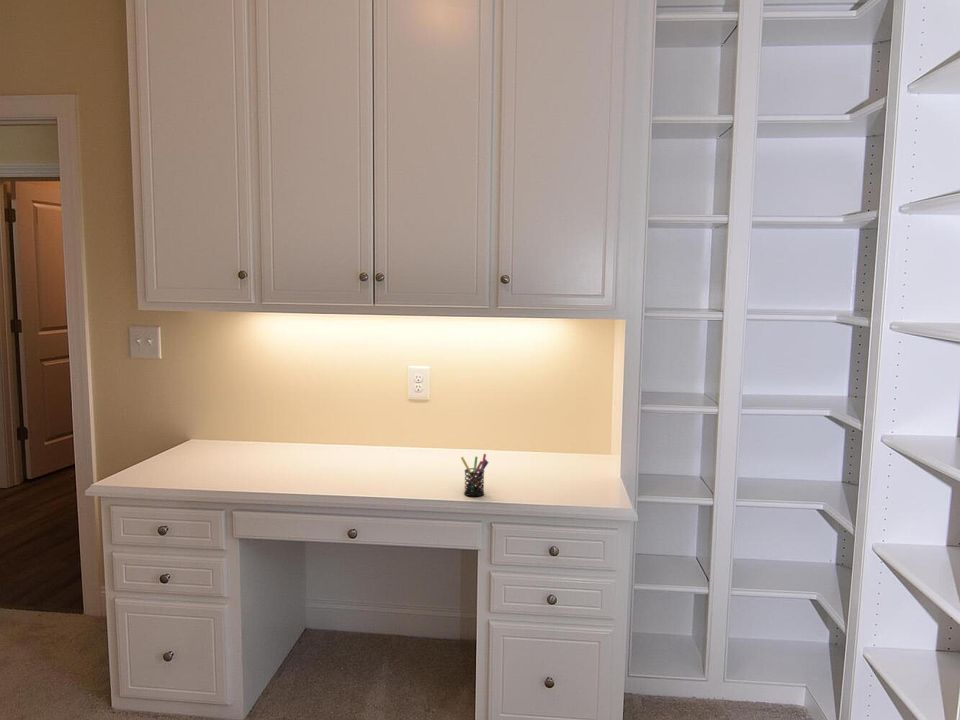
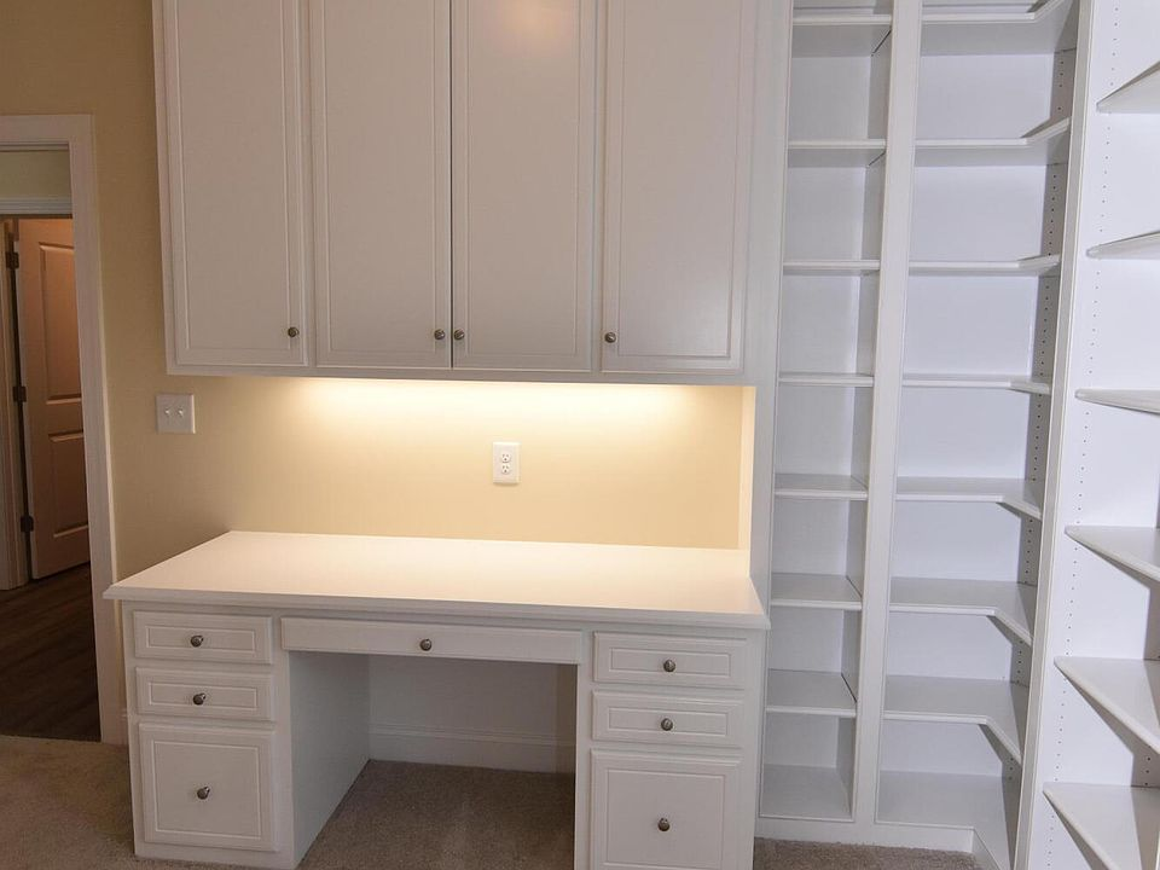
- pen holder (475, 473)
